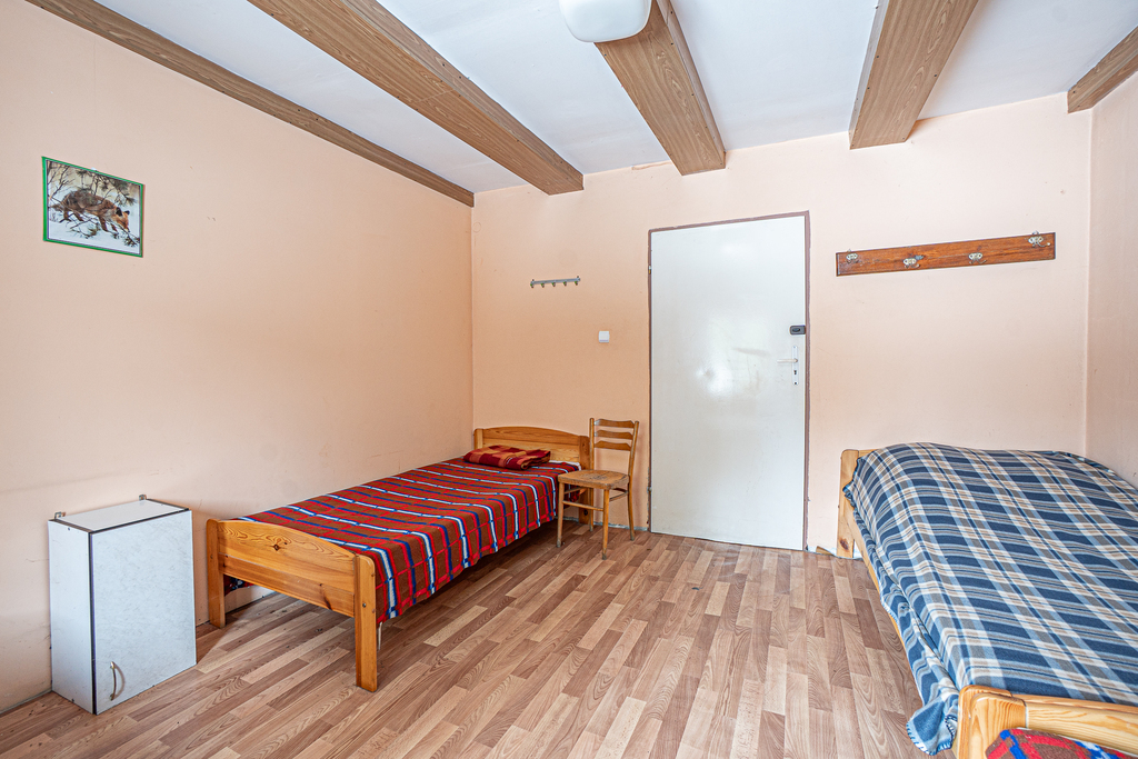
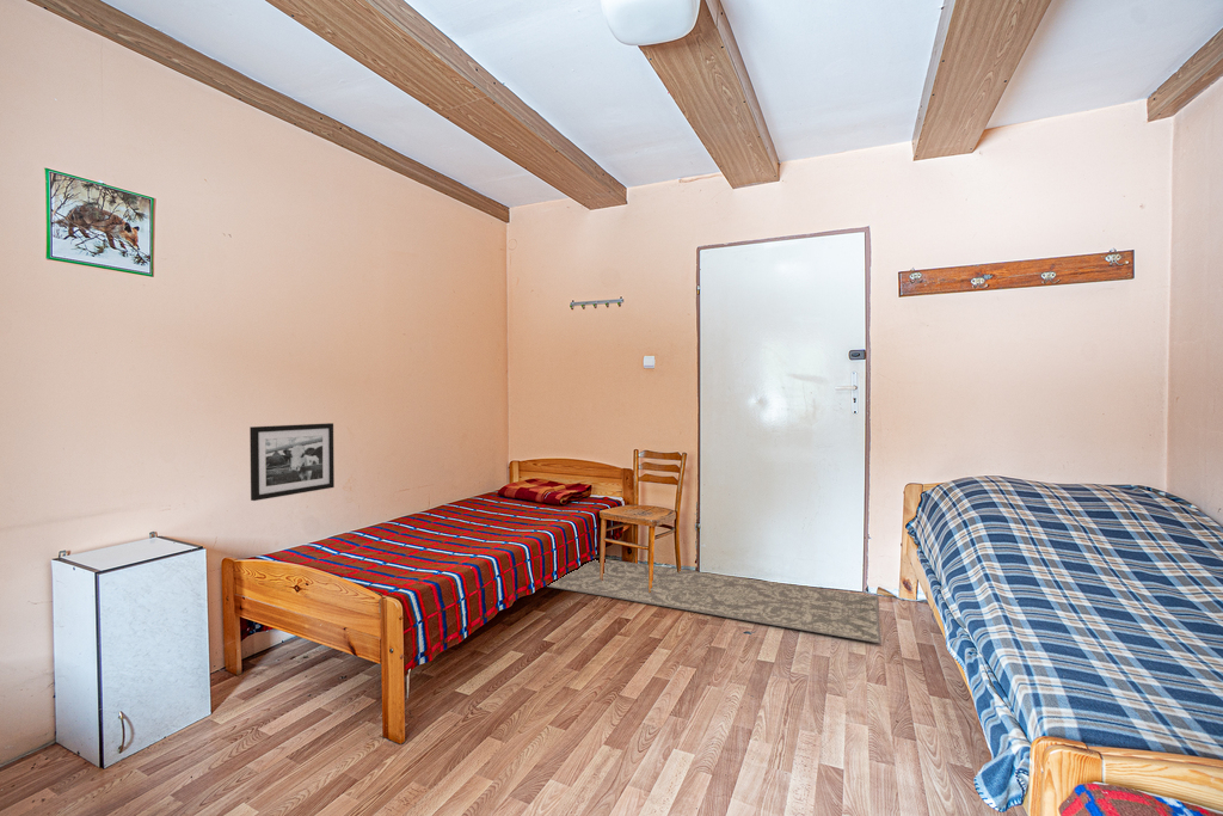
+ rug (681, 587)
+ picture frame (294, 459)
